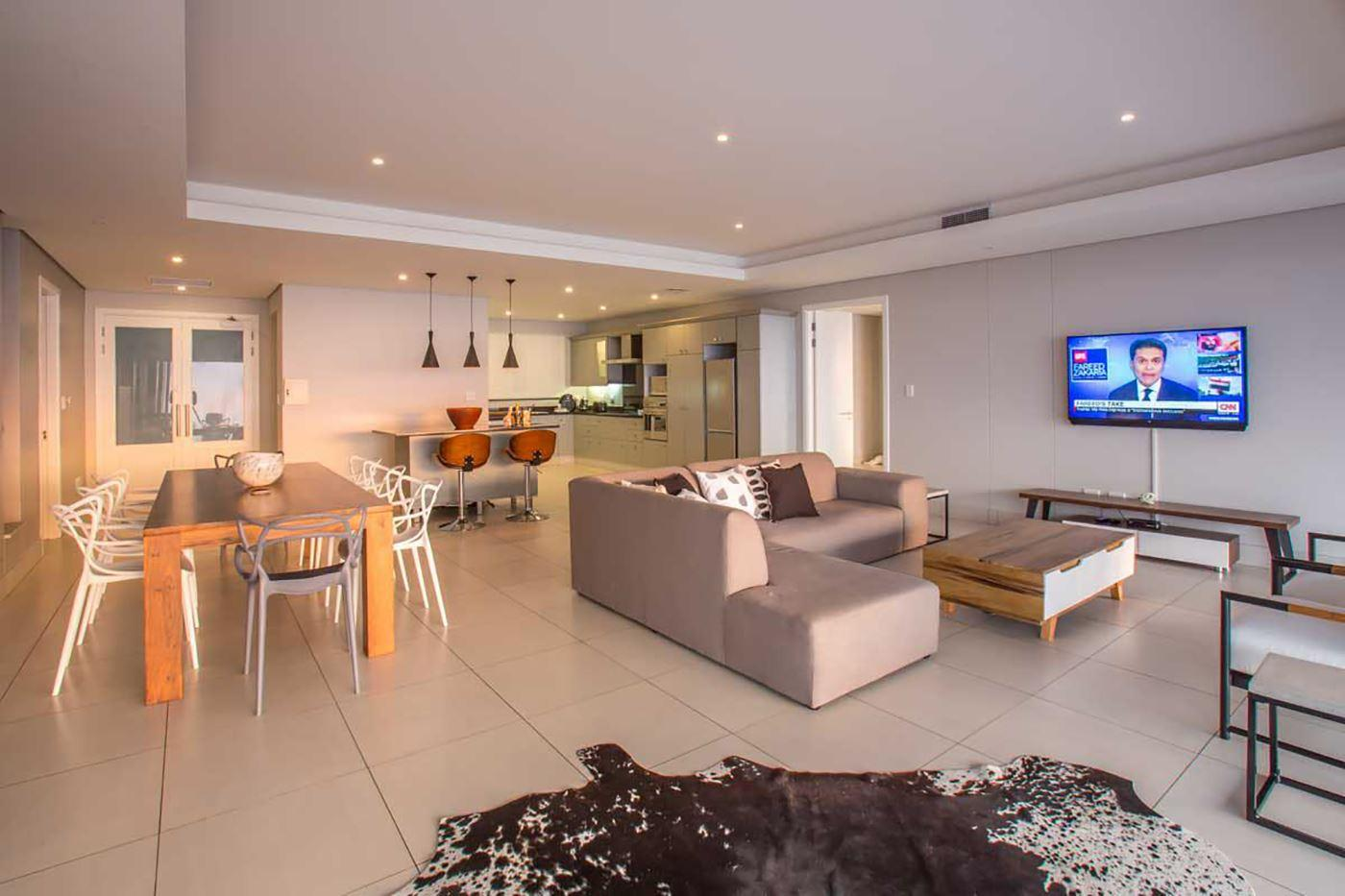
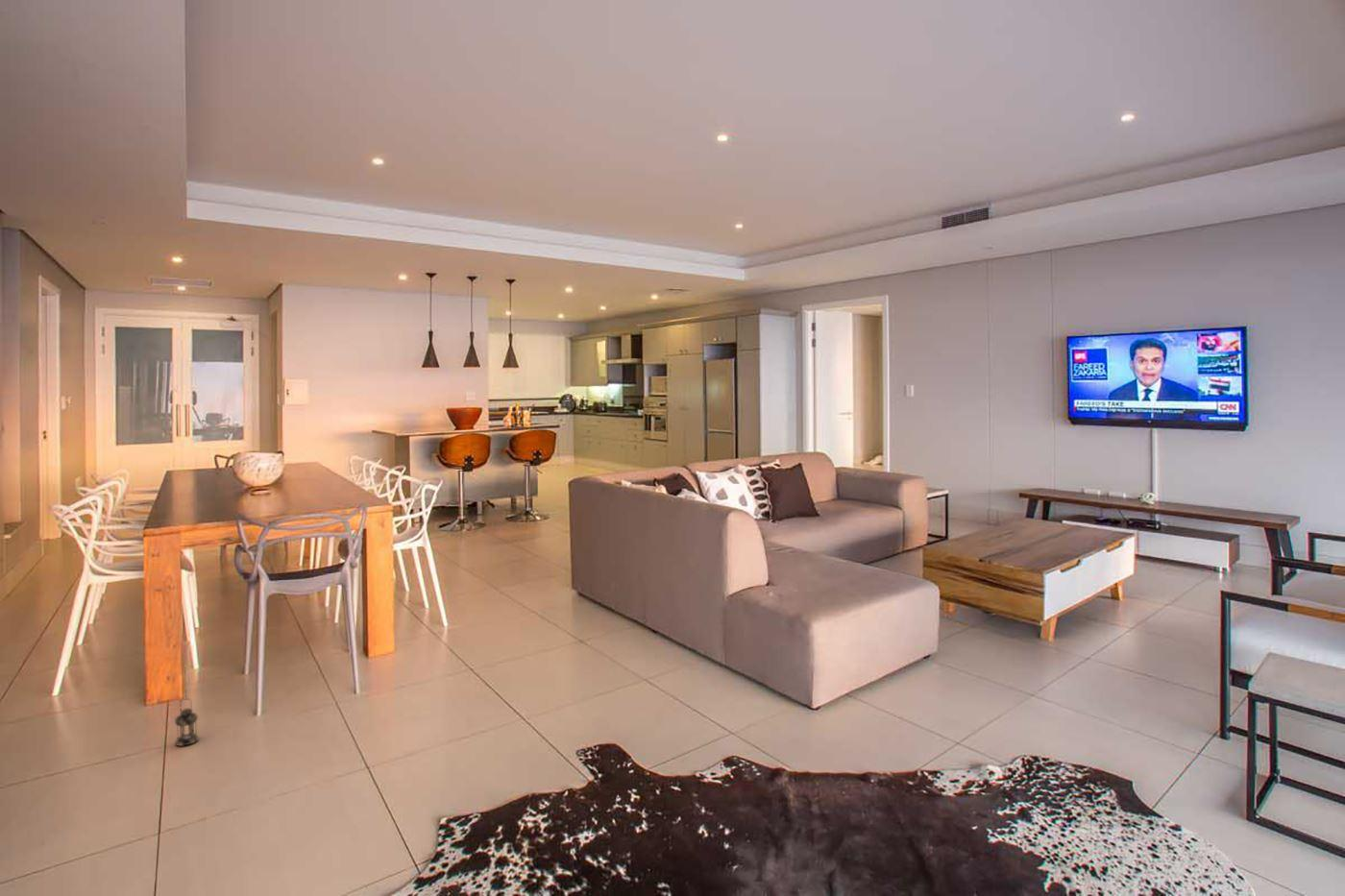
+ lantern (190, 703)
